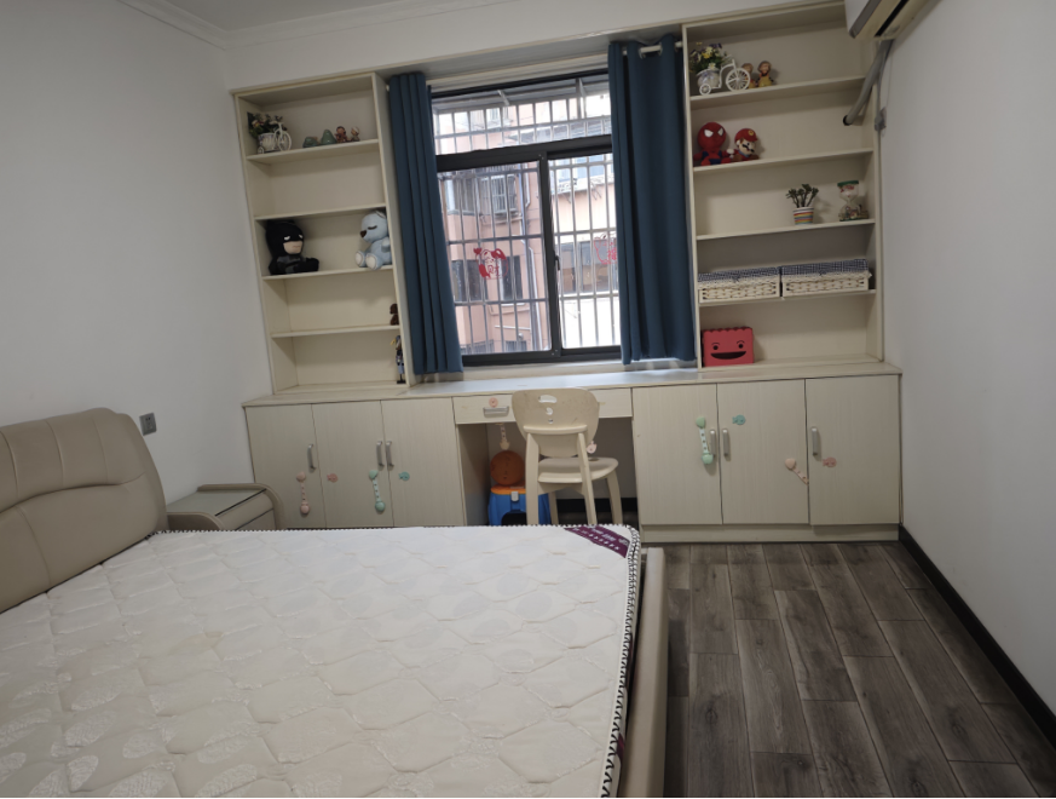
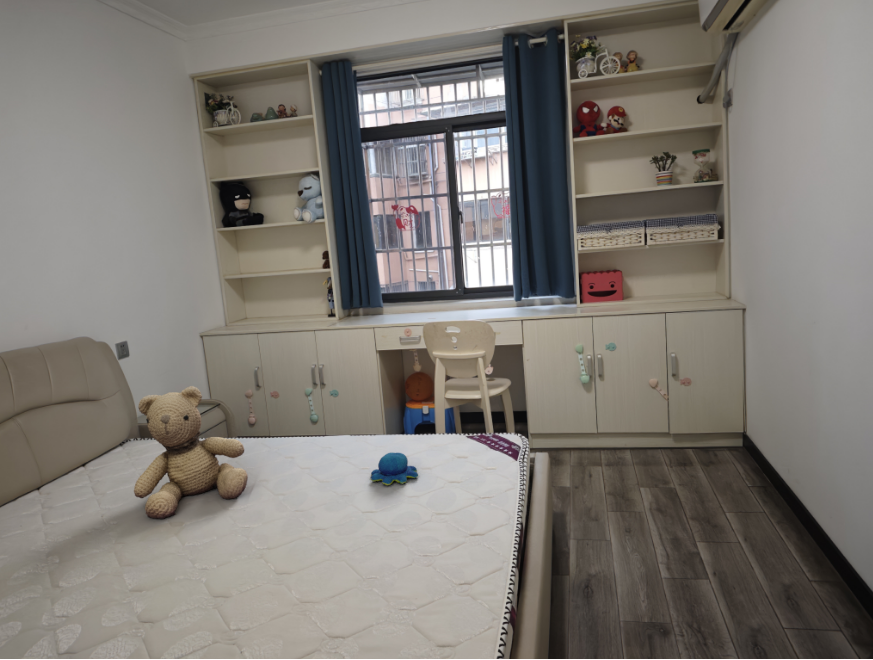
+ plush toy (393, 464)
+ teddy bear (187, 444)
